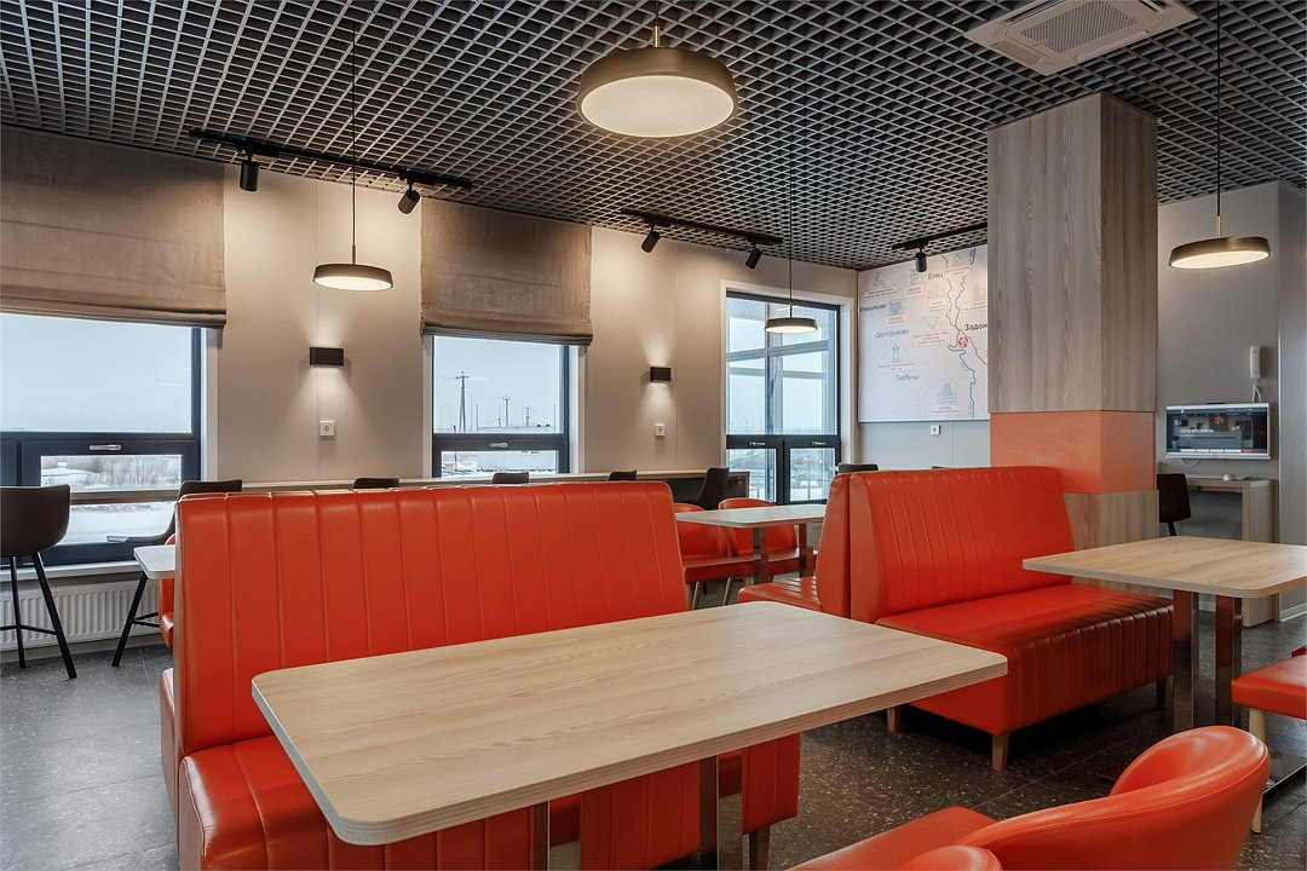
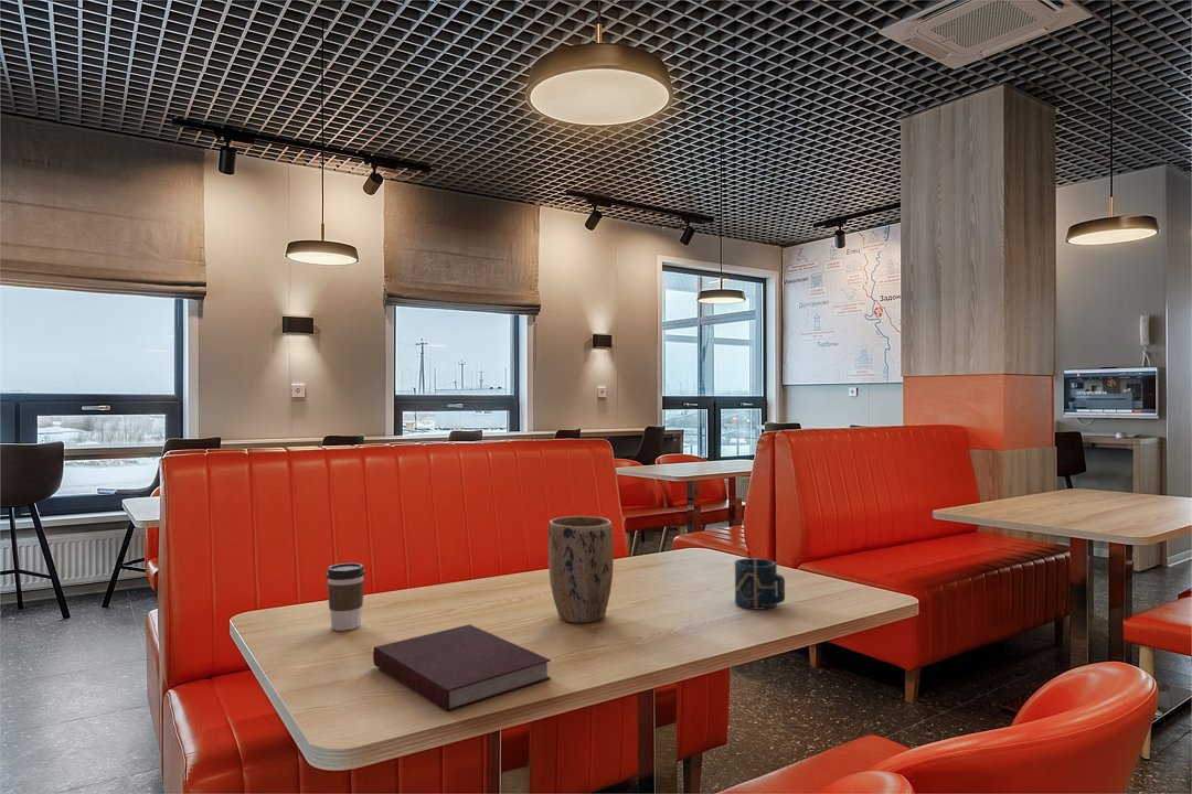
+ notebook (459, 662)
+ cup (760, 584)
+ coffee cup (345, 596)
+ plant pot (581, 568)
